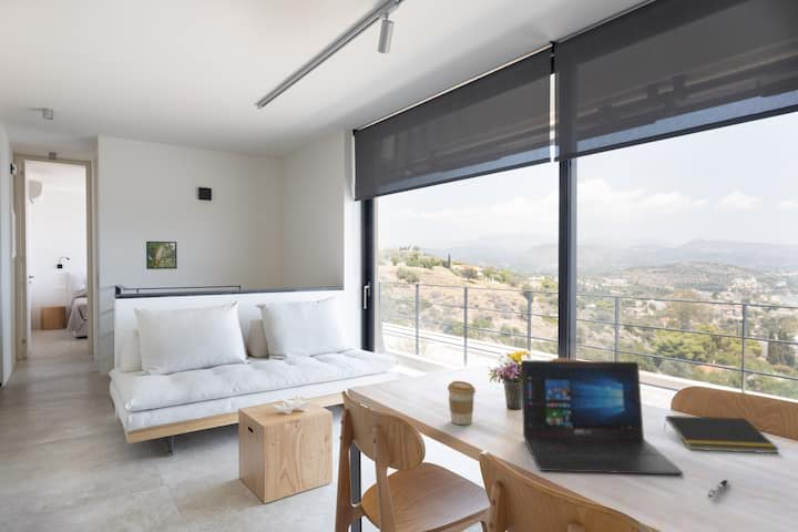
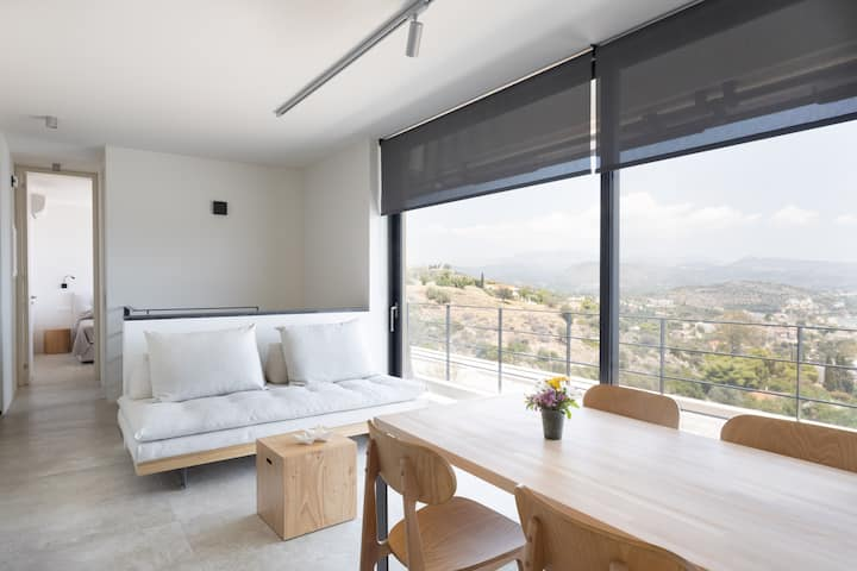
- pen (718, 487)
- coffee cup (461, 401)
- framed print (162, 255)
- notepad (718, 432)
- laptop (593, 411)
